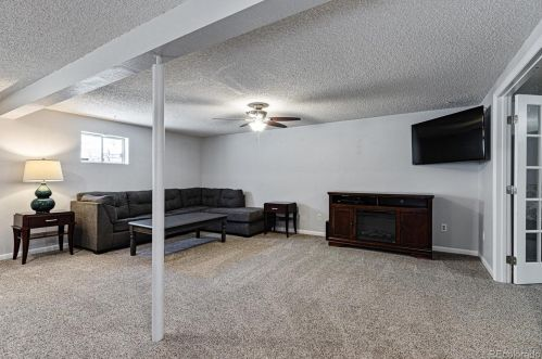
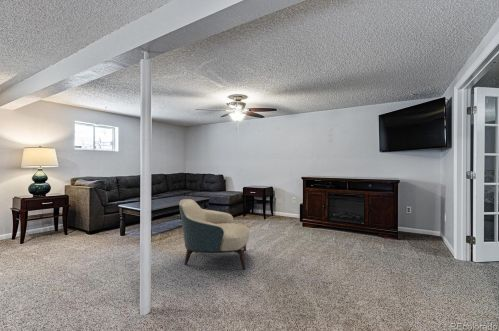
+ armchair (214, 229)
